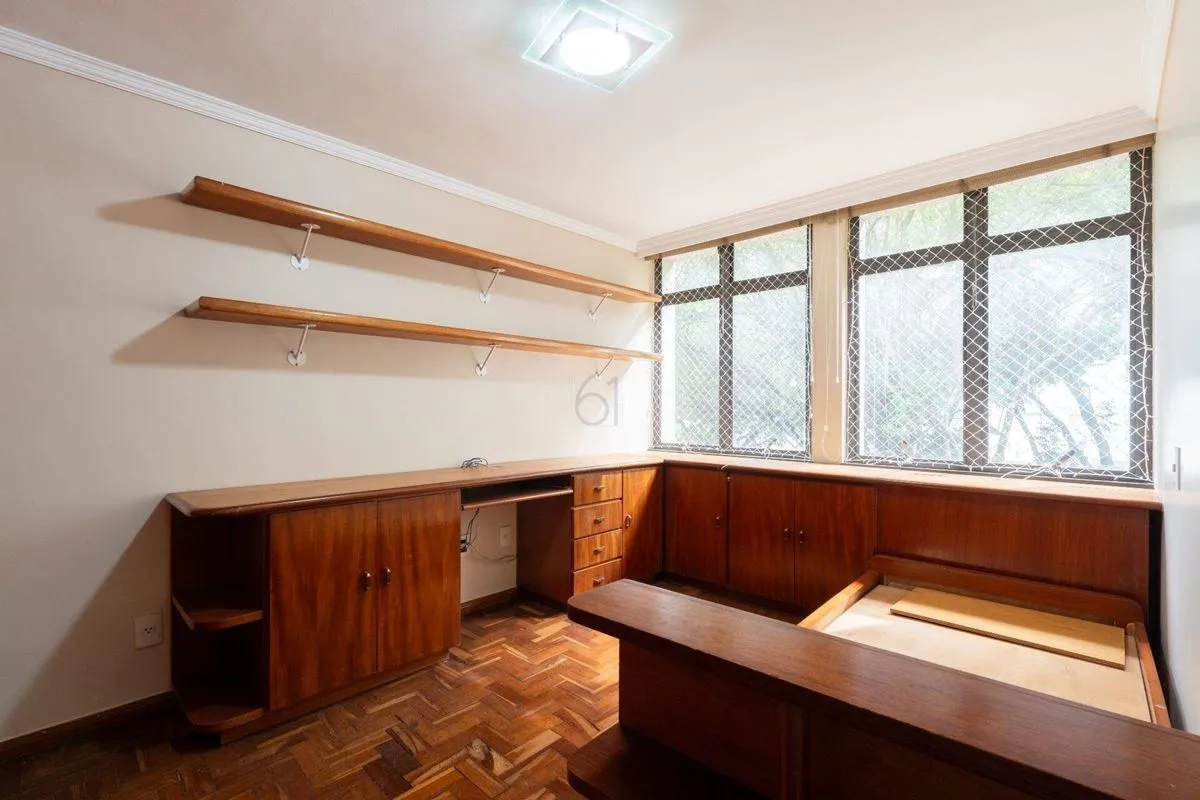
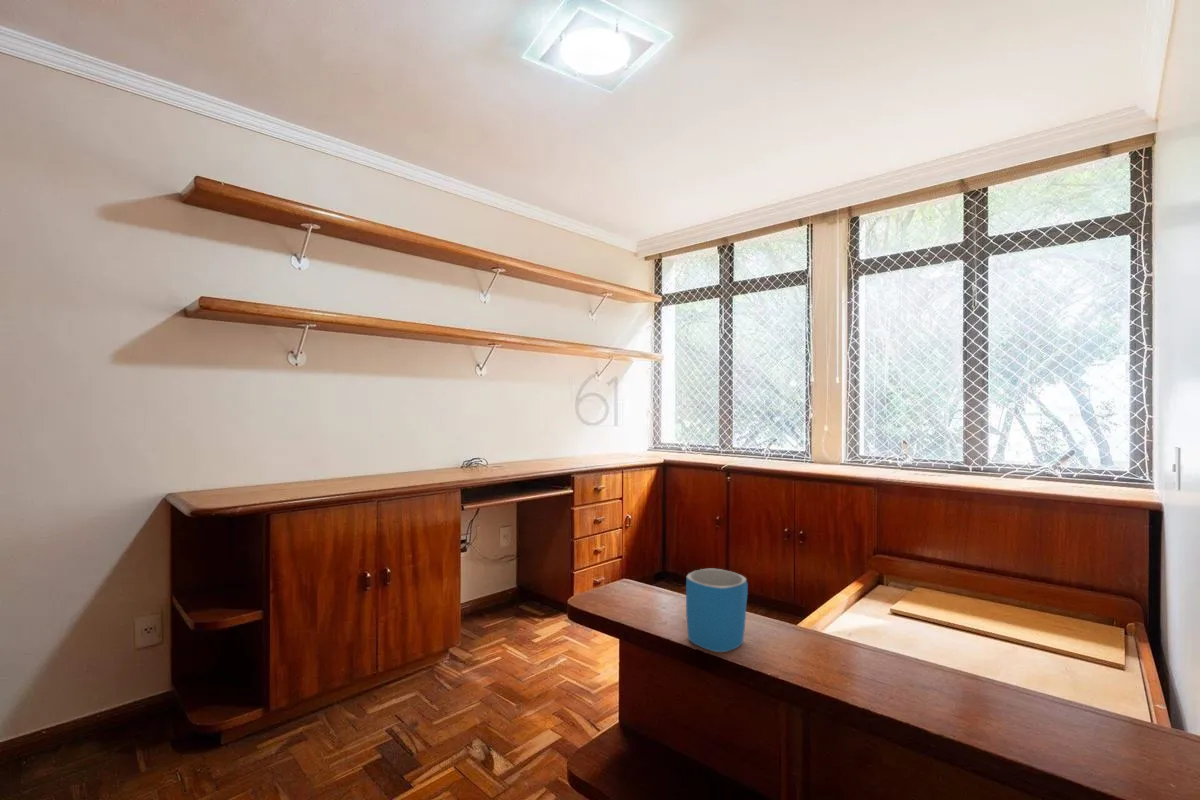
+ mug (722, 606)
